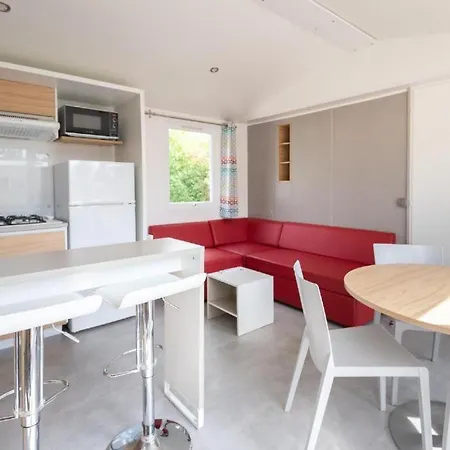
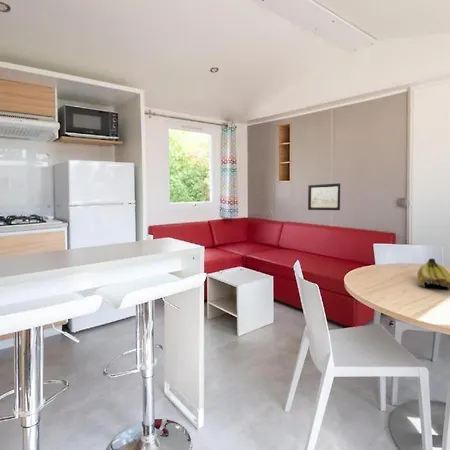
+ fruit (434, 273)
+ wall art (323, 197)
